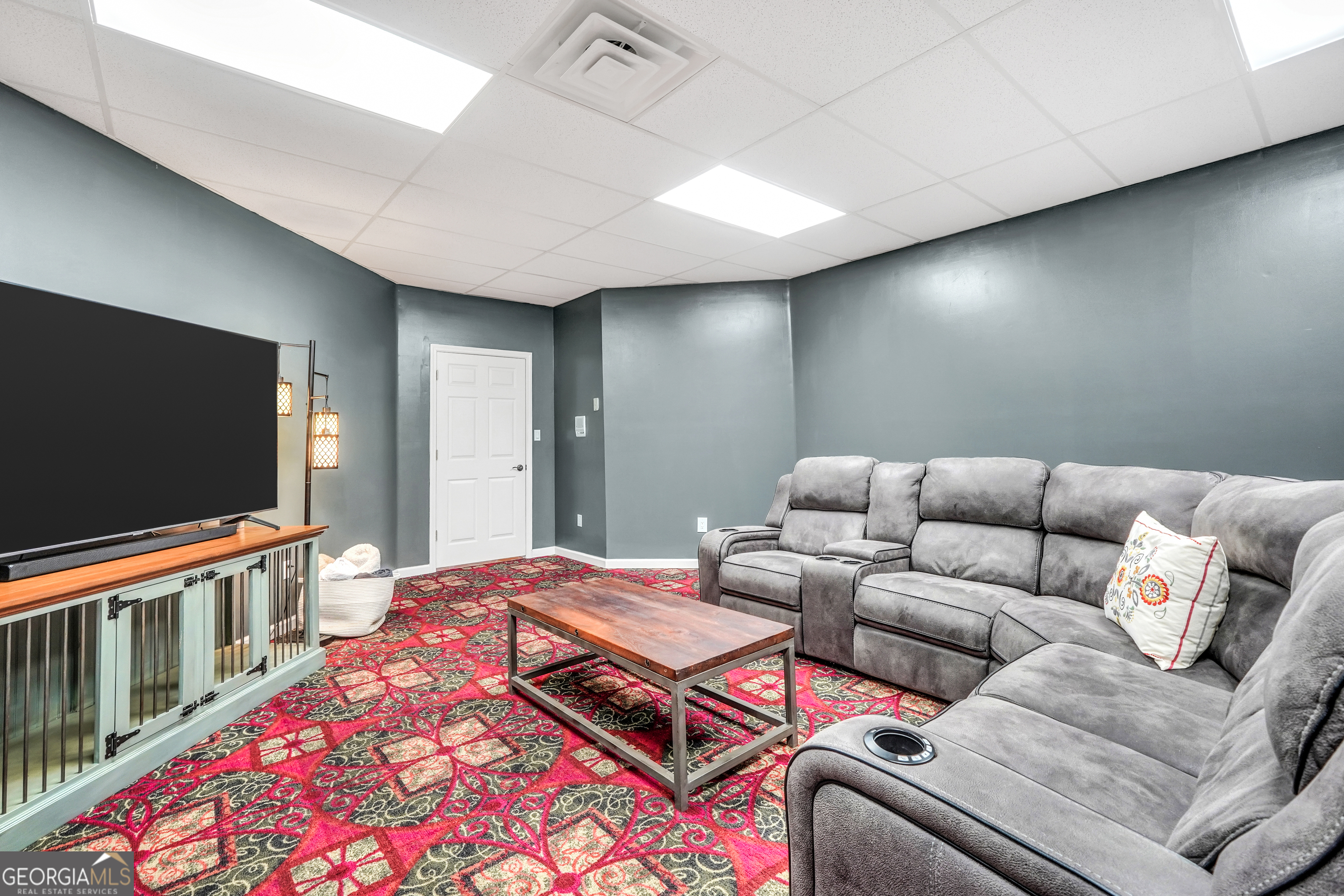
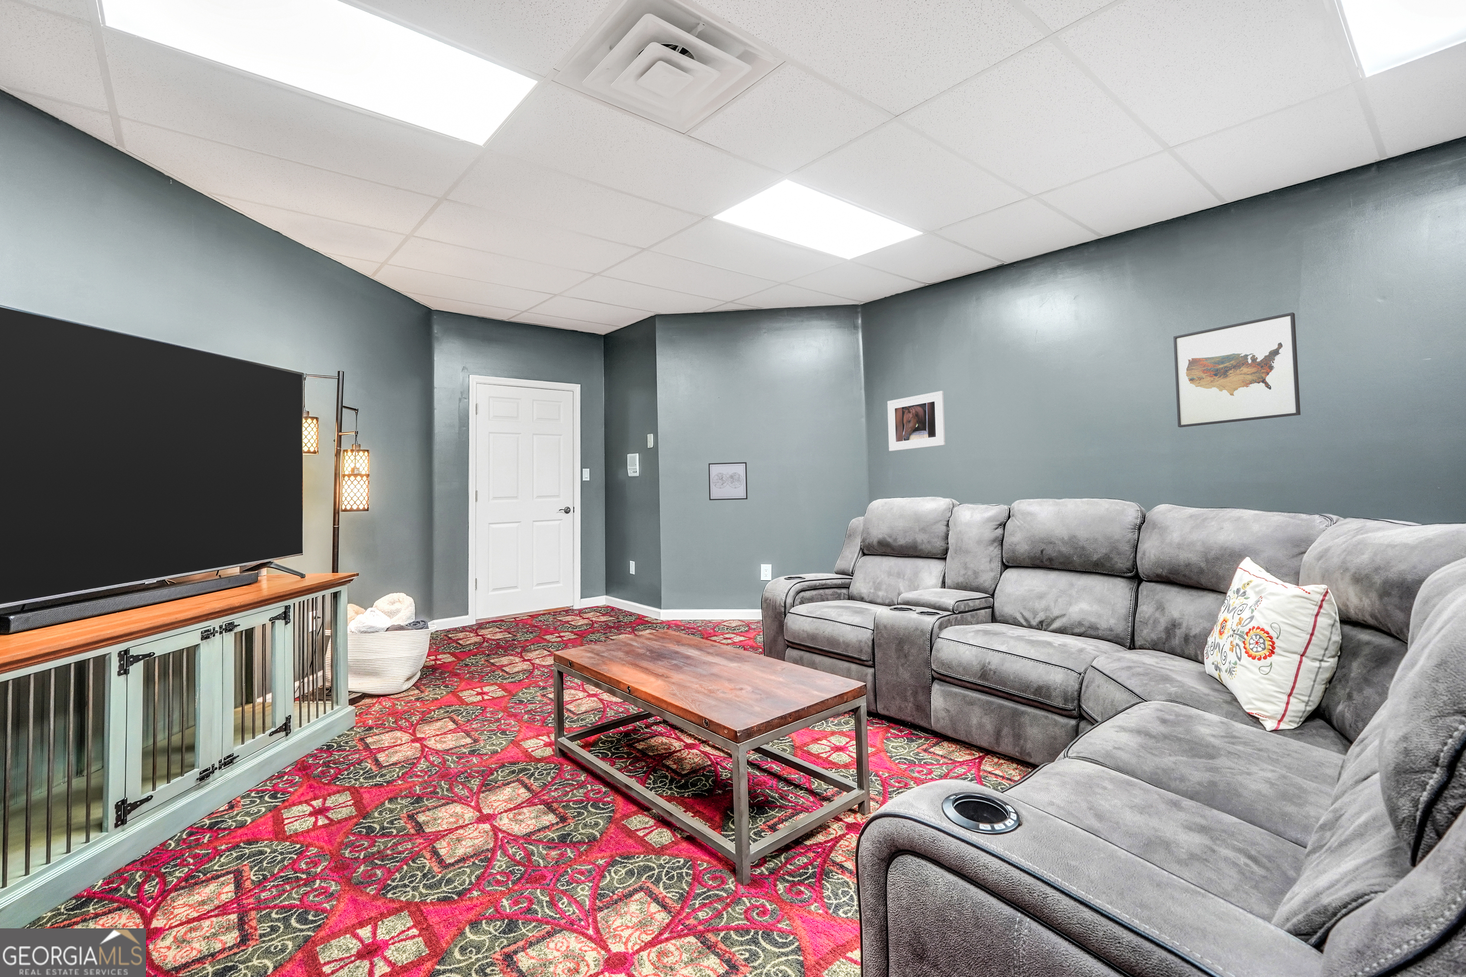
+ wall art (1233, 373)
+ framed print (915, 422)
+ wall art (728, 481)
